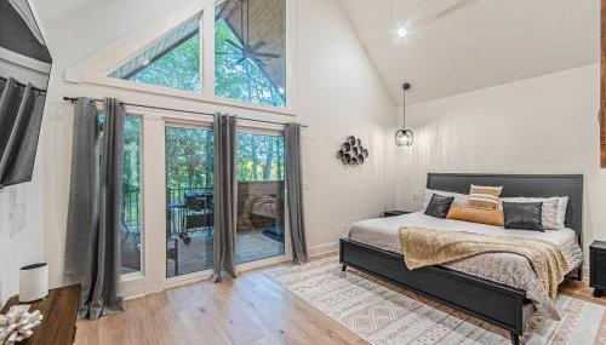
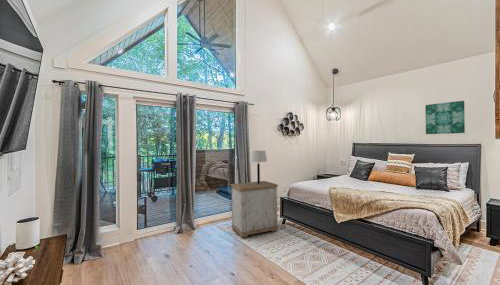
+ nightstand (254, 207)
+ wall art (444, 118)
+ table lamp (258, 167)
